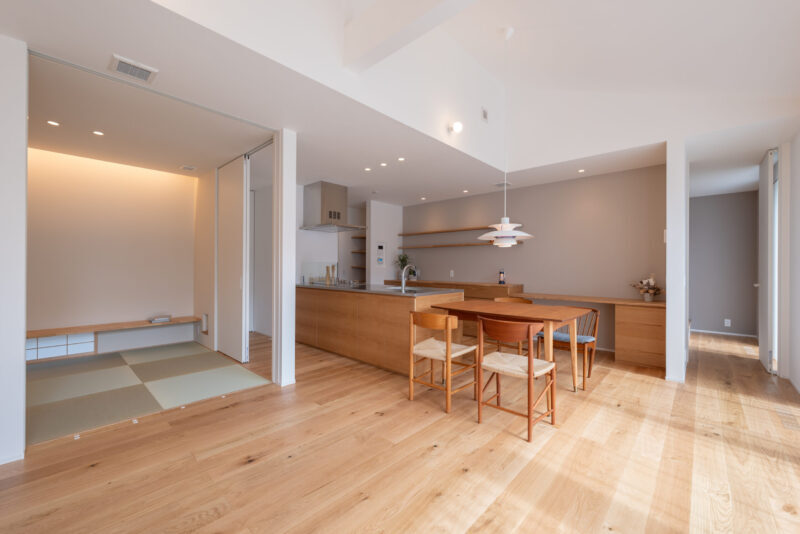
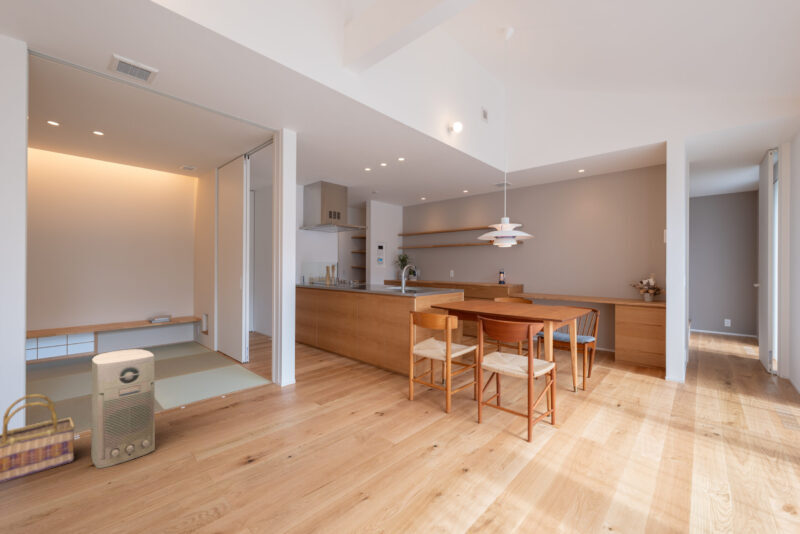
+ air purifier (122, 402)
+ basket (31, 432)
